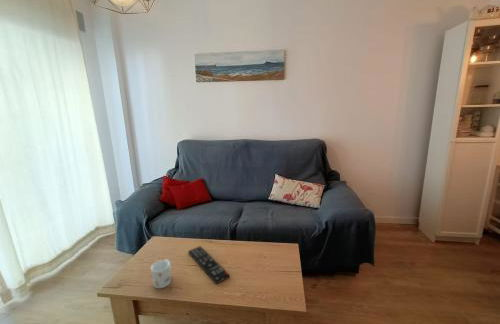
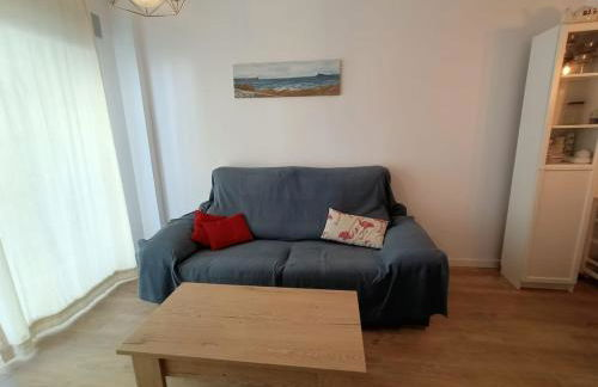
- mug (163, 271)
- remote control (207, 262)
